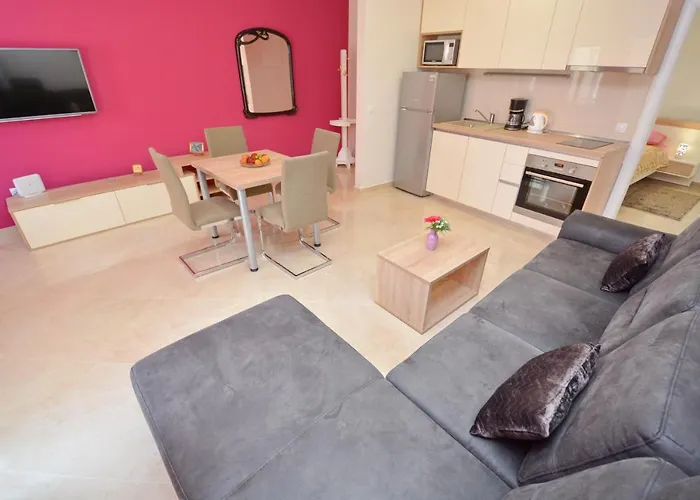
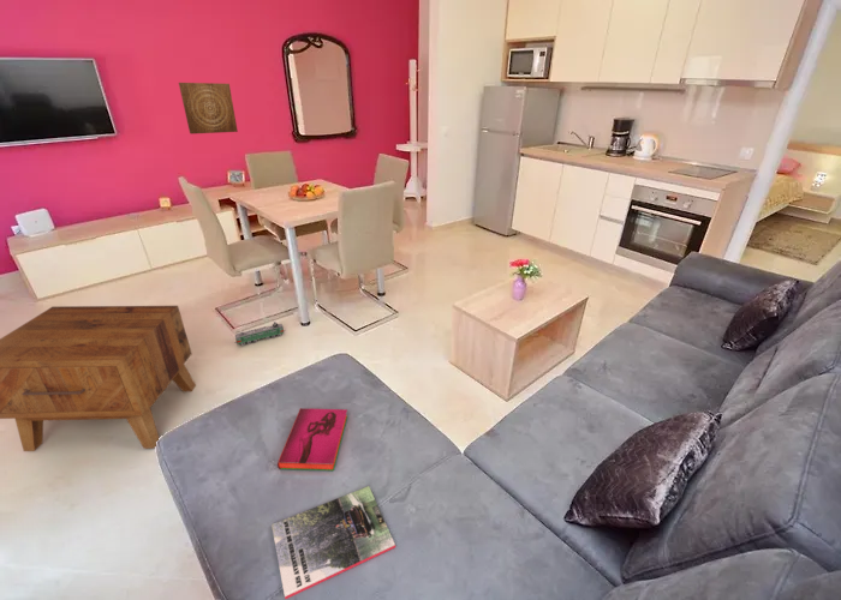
+ side table (100, 377)
+ magazine (332, 535)
+ hardback book (315, 437)
+ toy train (260, 332)
+ wall art (209, 108)
